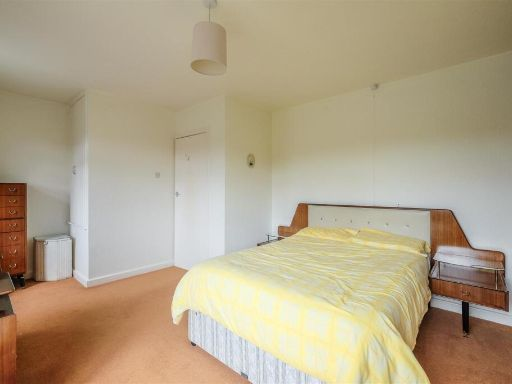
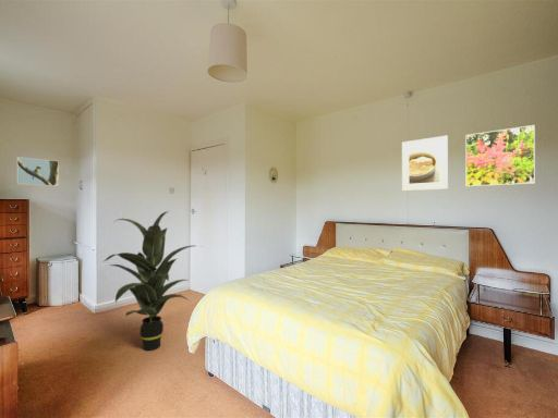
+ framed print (498, 157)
+ indoor plant (154, 280)
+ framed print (423, 164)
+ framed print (38, 172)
